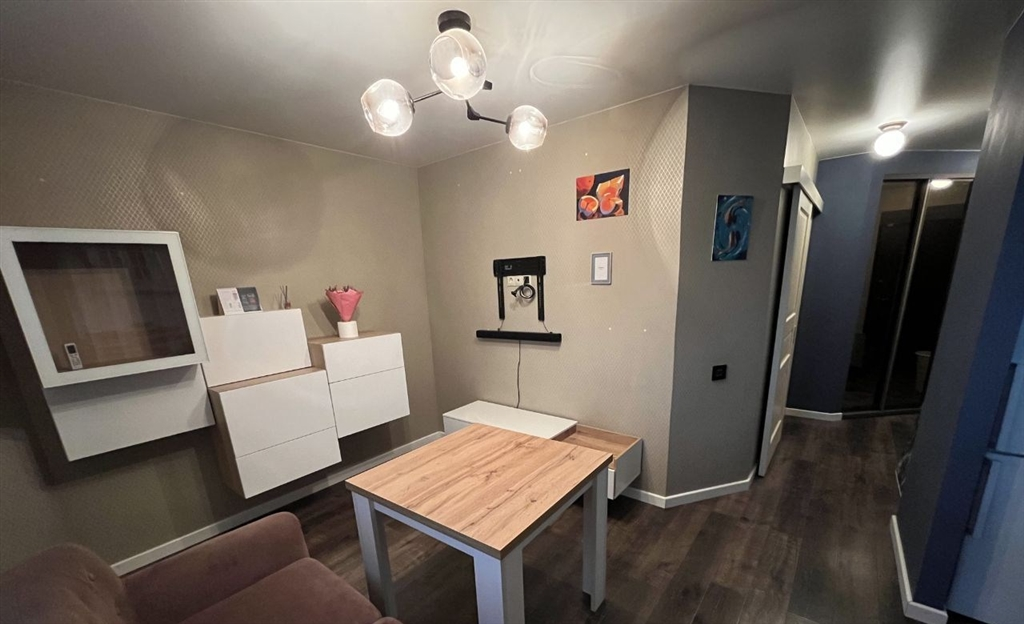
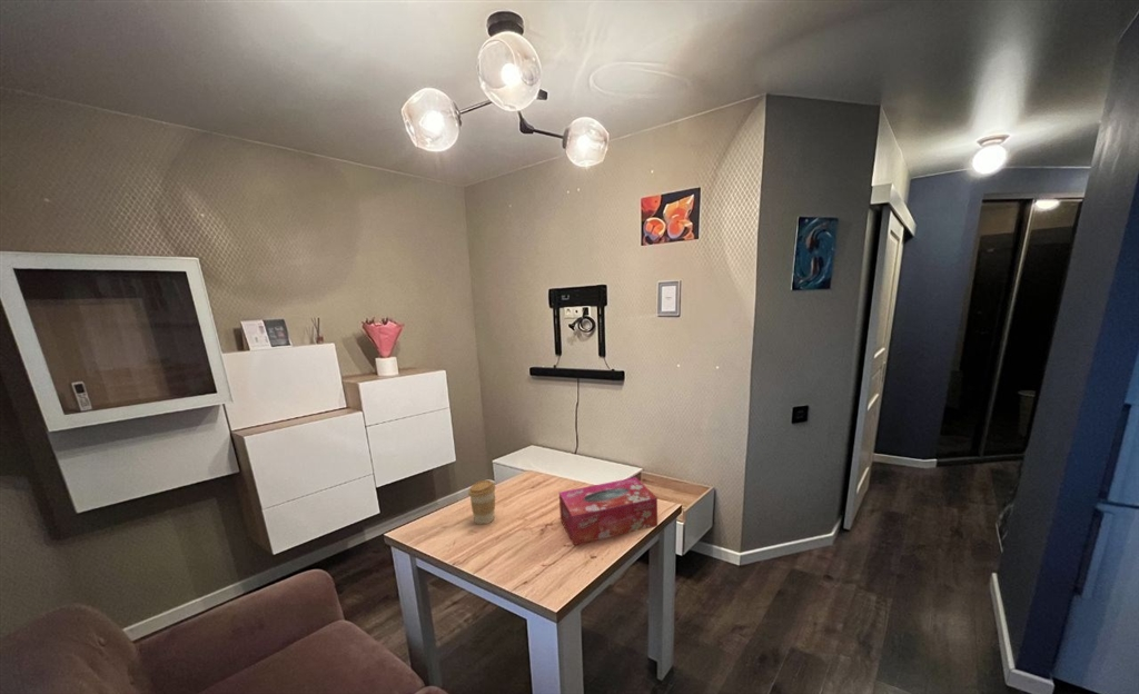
+ coffee cup (483, 500)
+ tissue box (607, 508)
